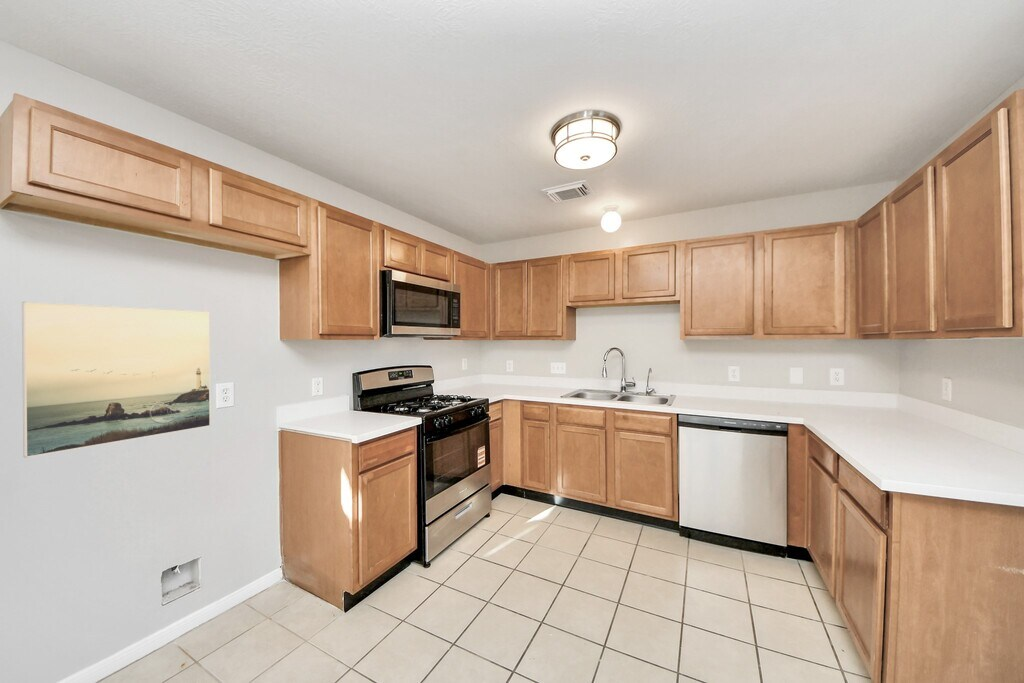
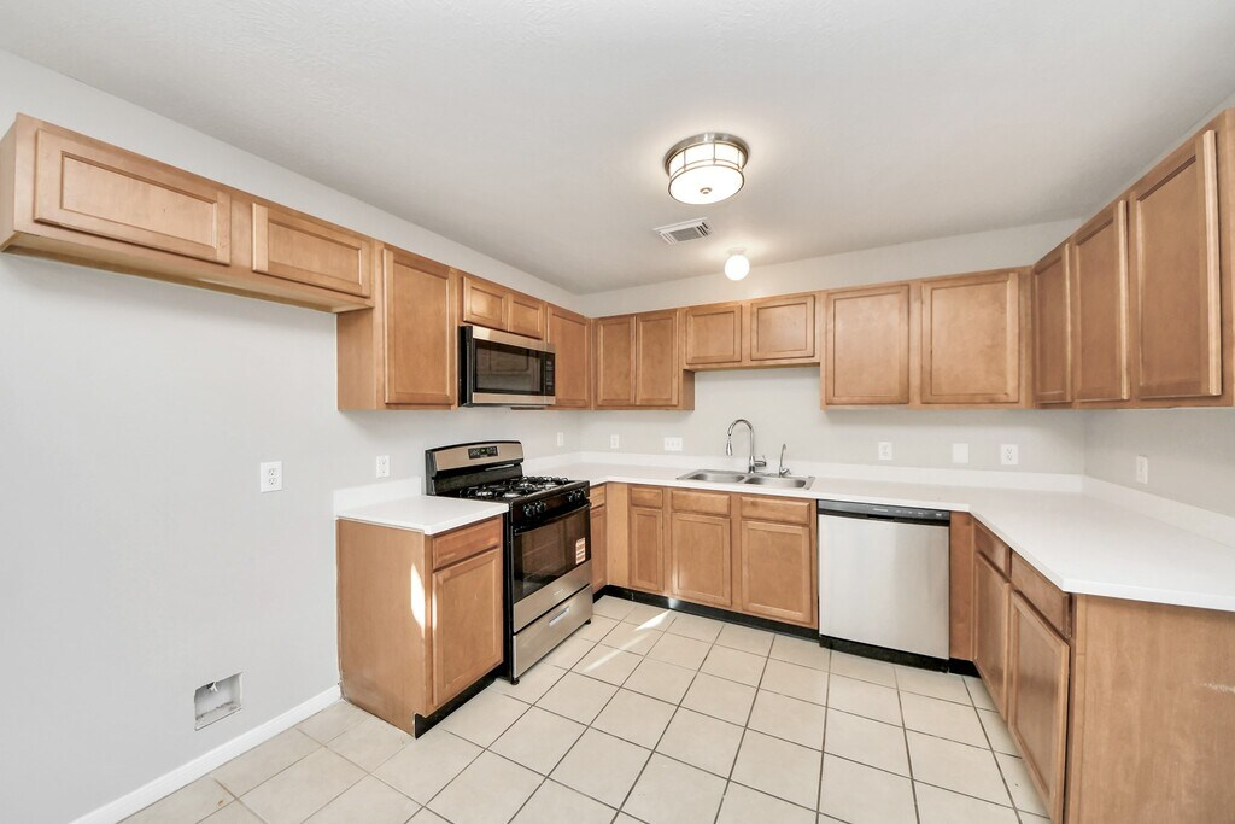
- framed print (130, 373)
